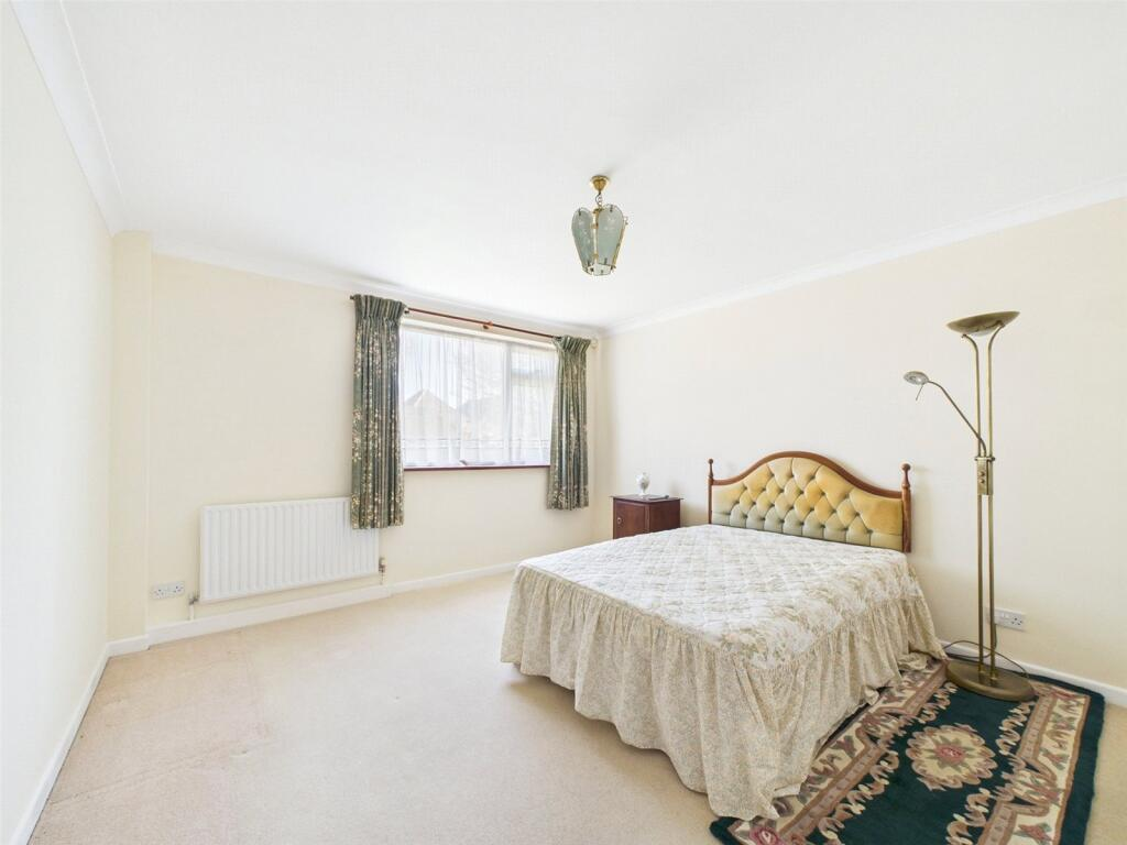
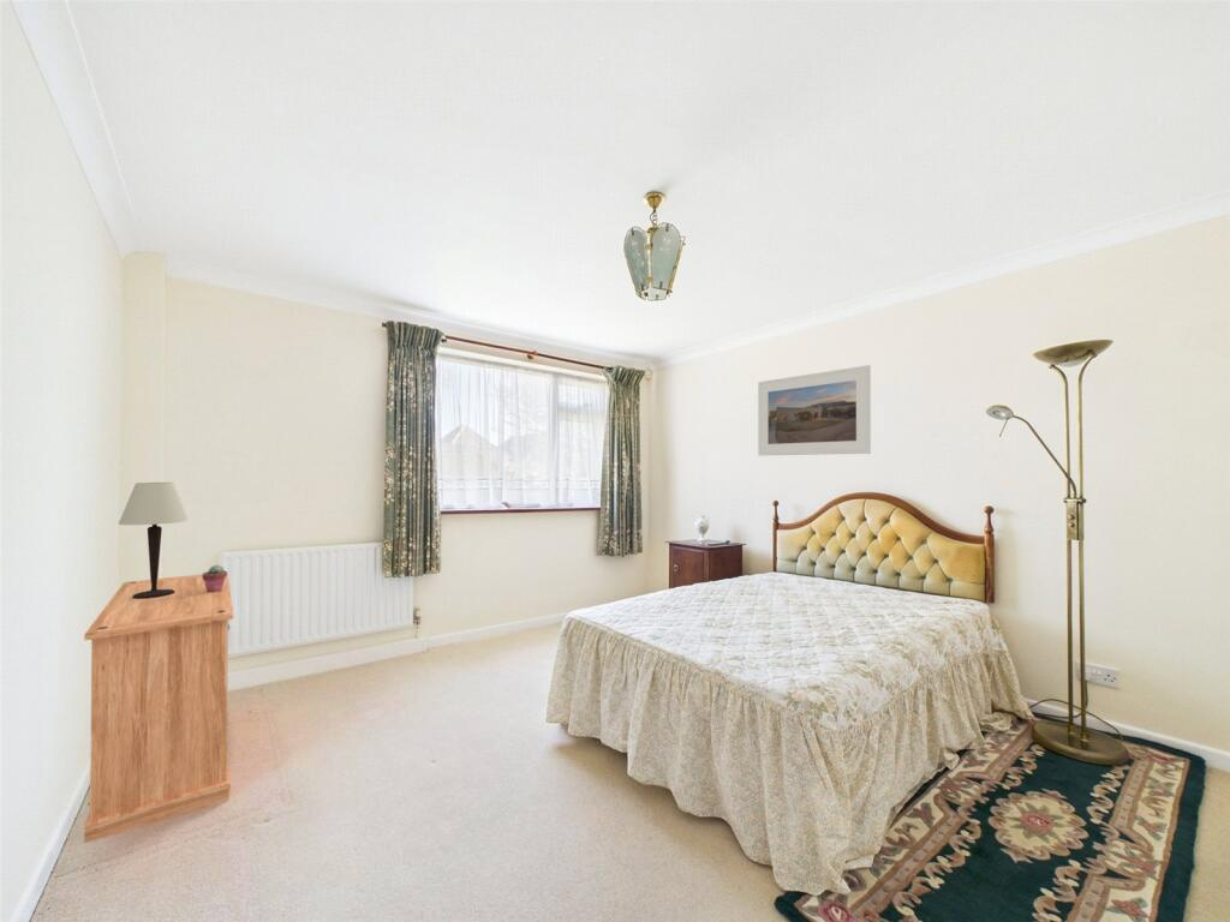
+ potted succulent (214, 577)
+ dresser (171, 678)
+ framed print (808, 414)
+ table lamp (154, 538)
